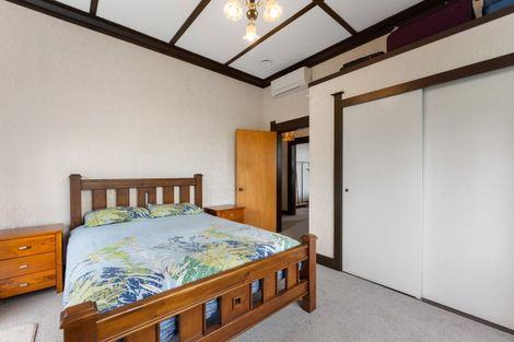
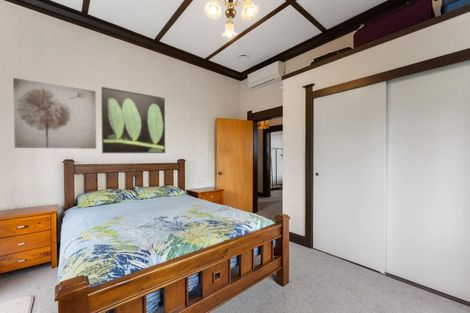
+ wall art (58, 116)
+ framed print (136, 123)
